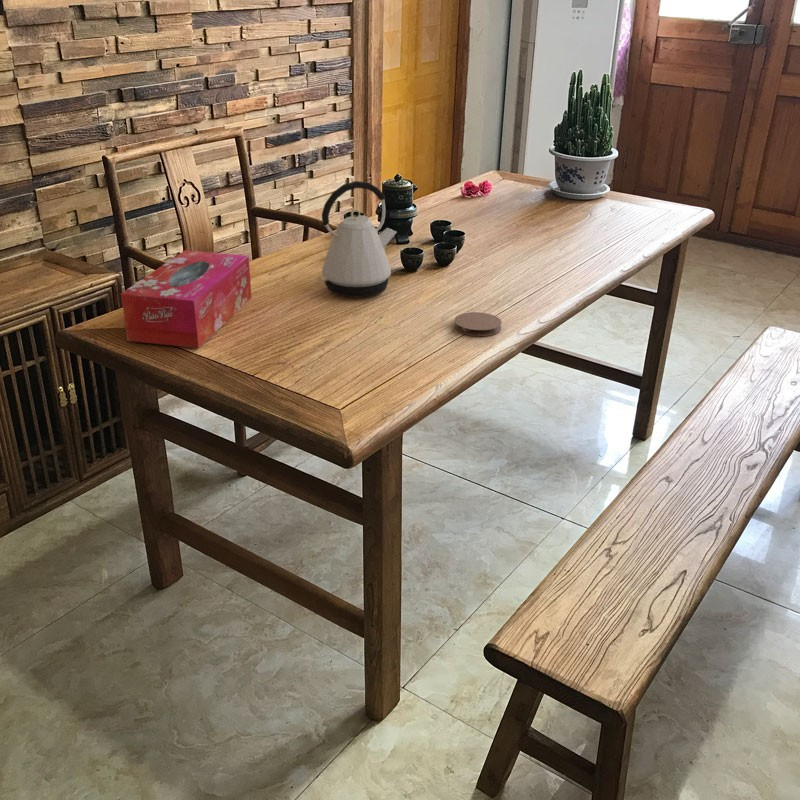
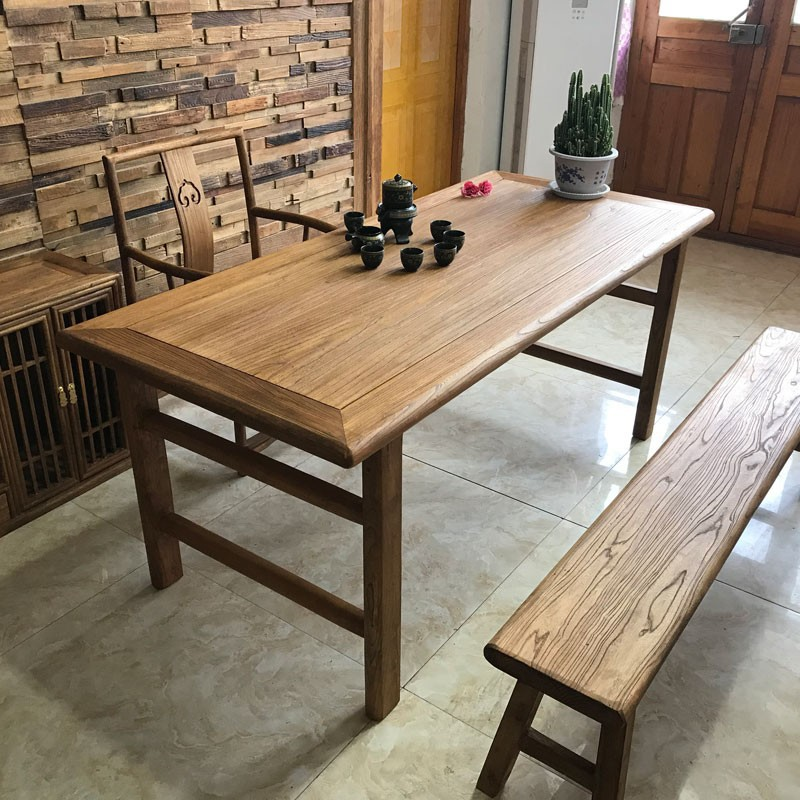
- tissue box (191, 296)
- kettle (358, 236)
- coaster (477, 323)
